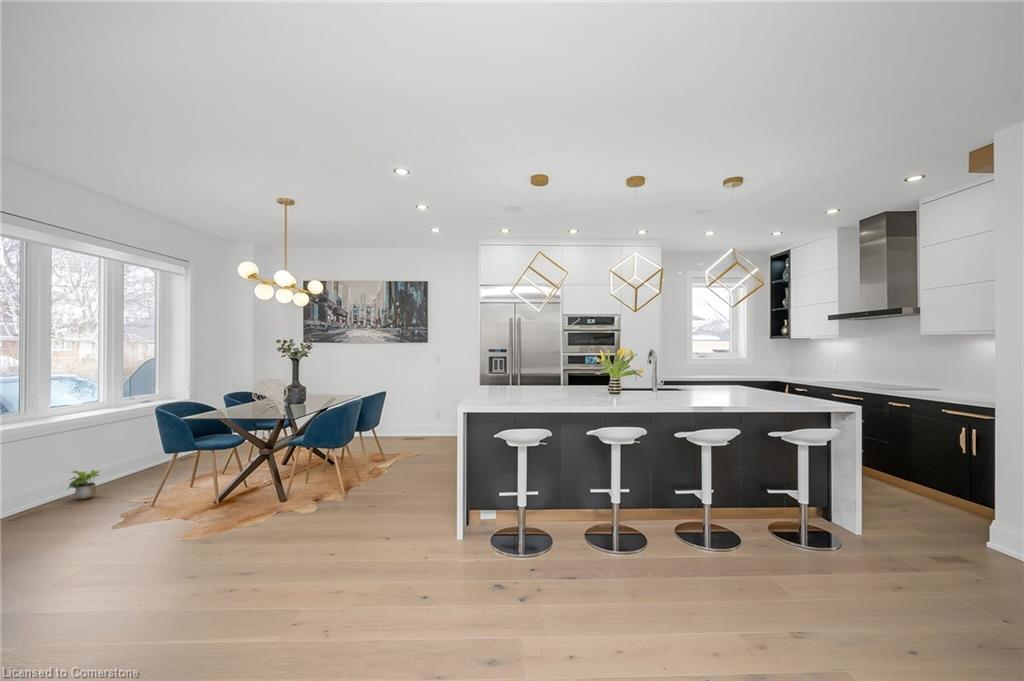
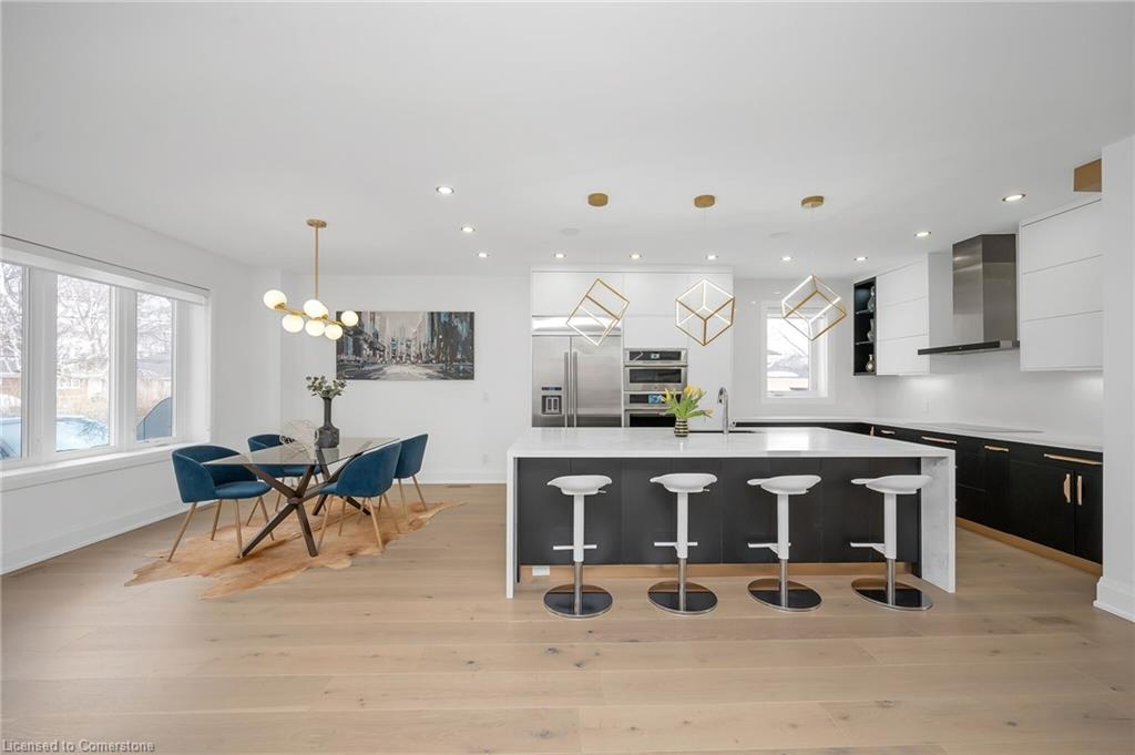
- potted plant (83, 483)
